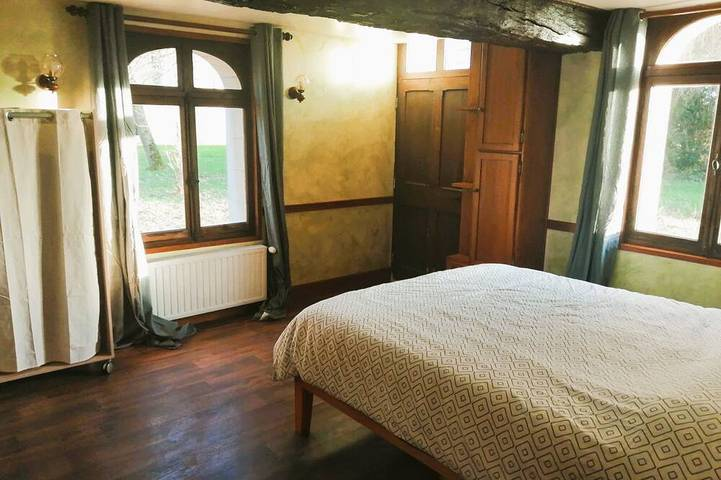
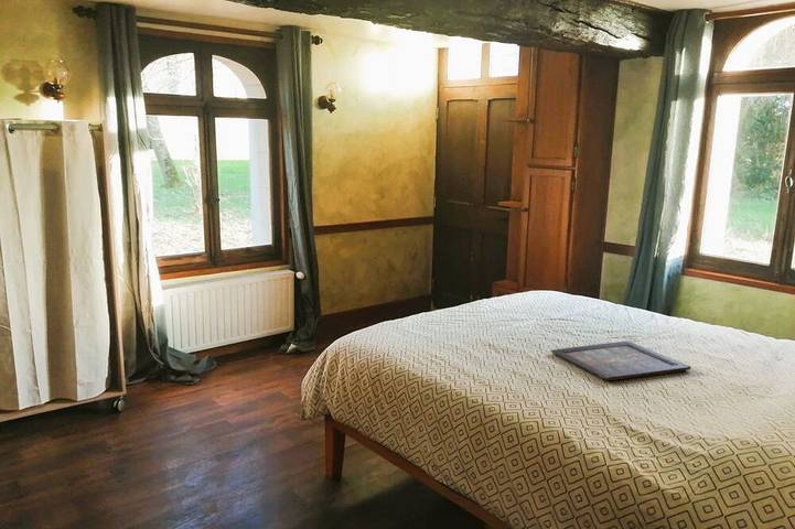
+ icon panel (617, 359)
